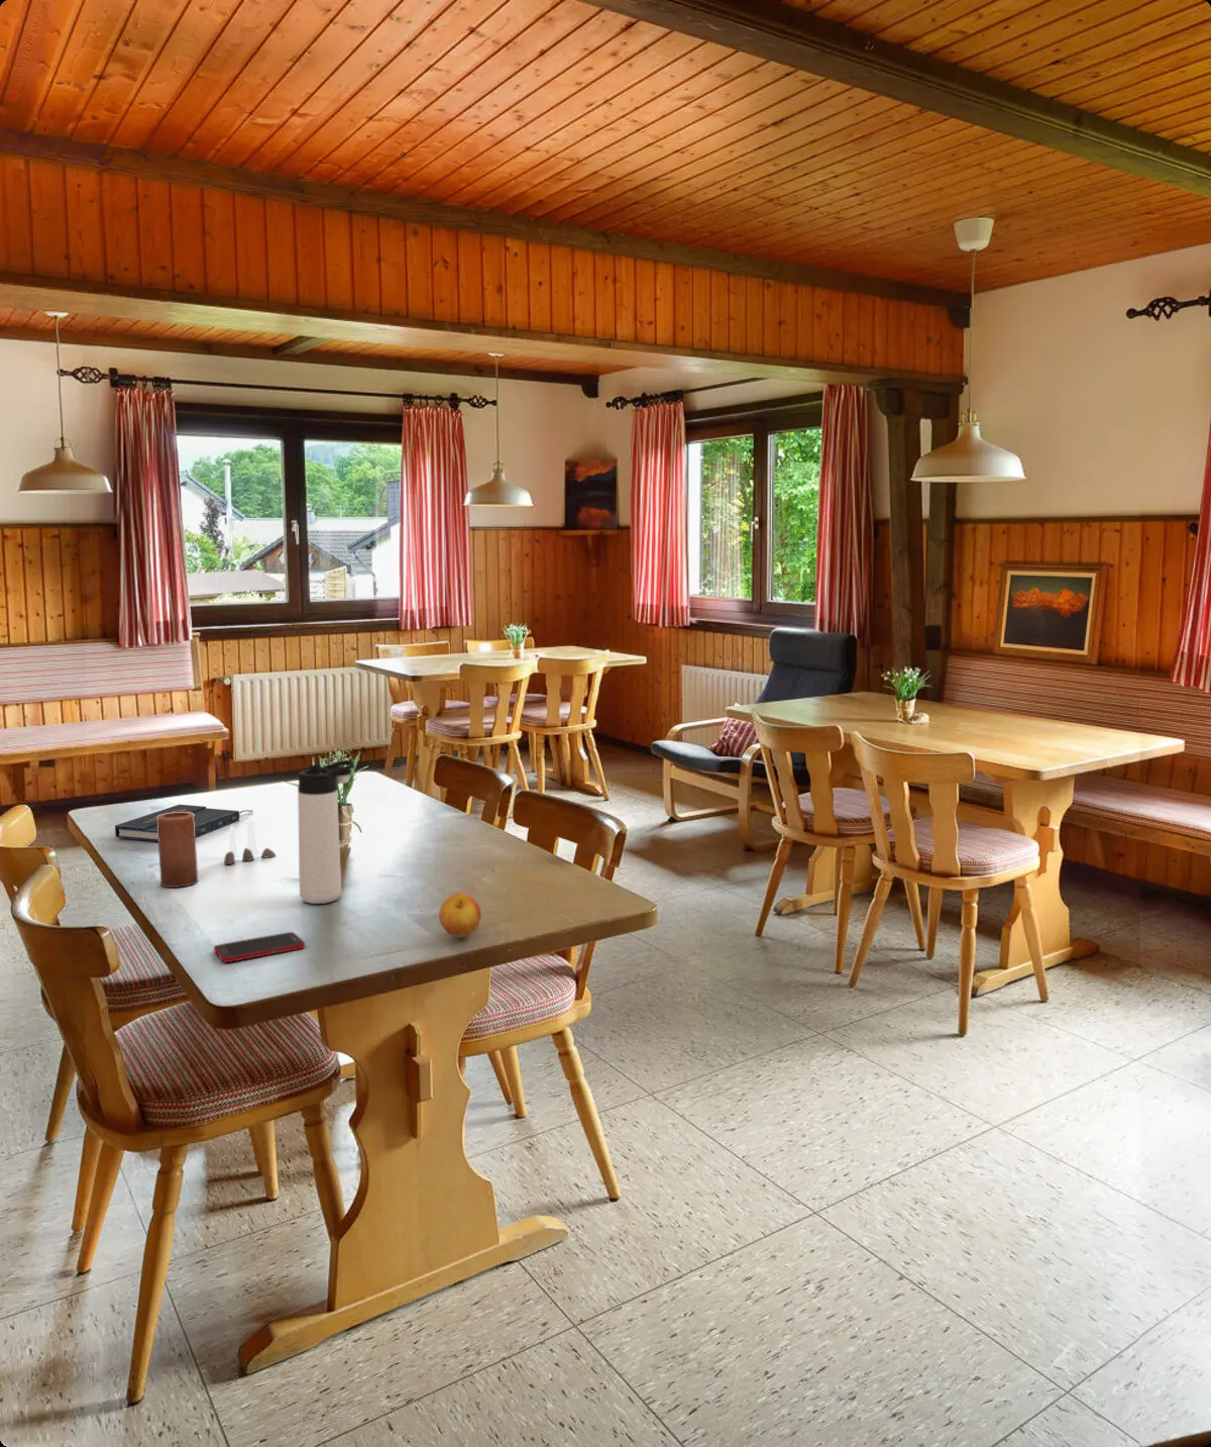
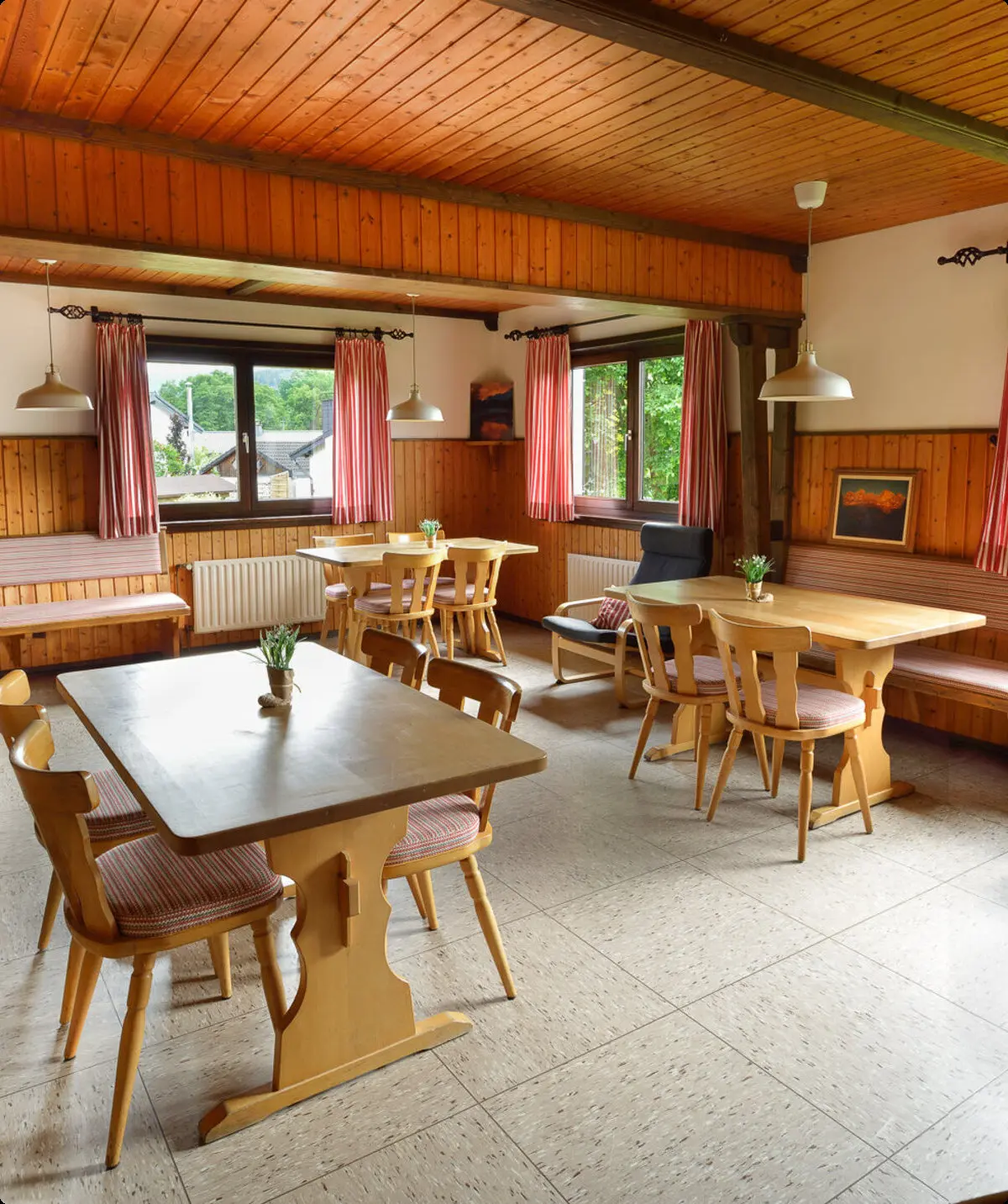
- book (193, 818)
- apple (460, 916)
- salt and pepper shaker set (247, 840)
- candle (177, 848)
- thermos bottle (327, 830)
- cell phone (260, 946)
